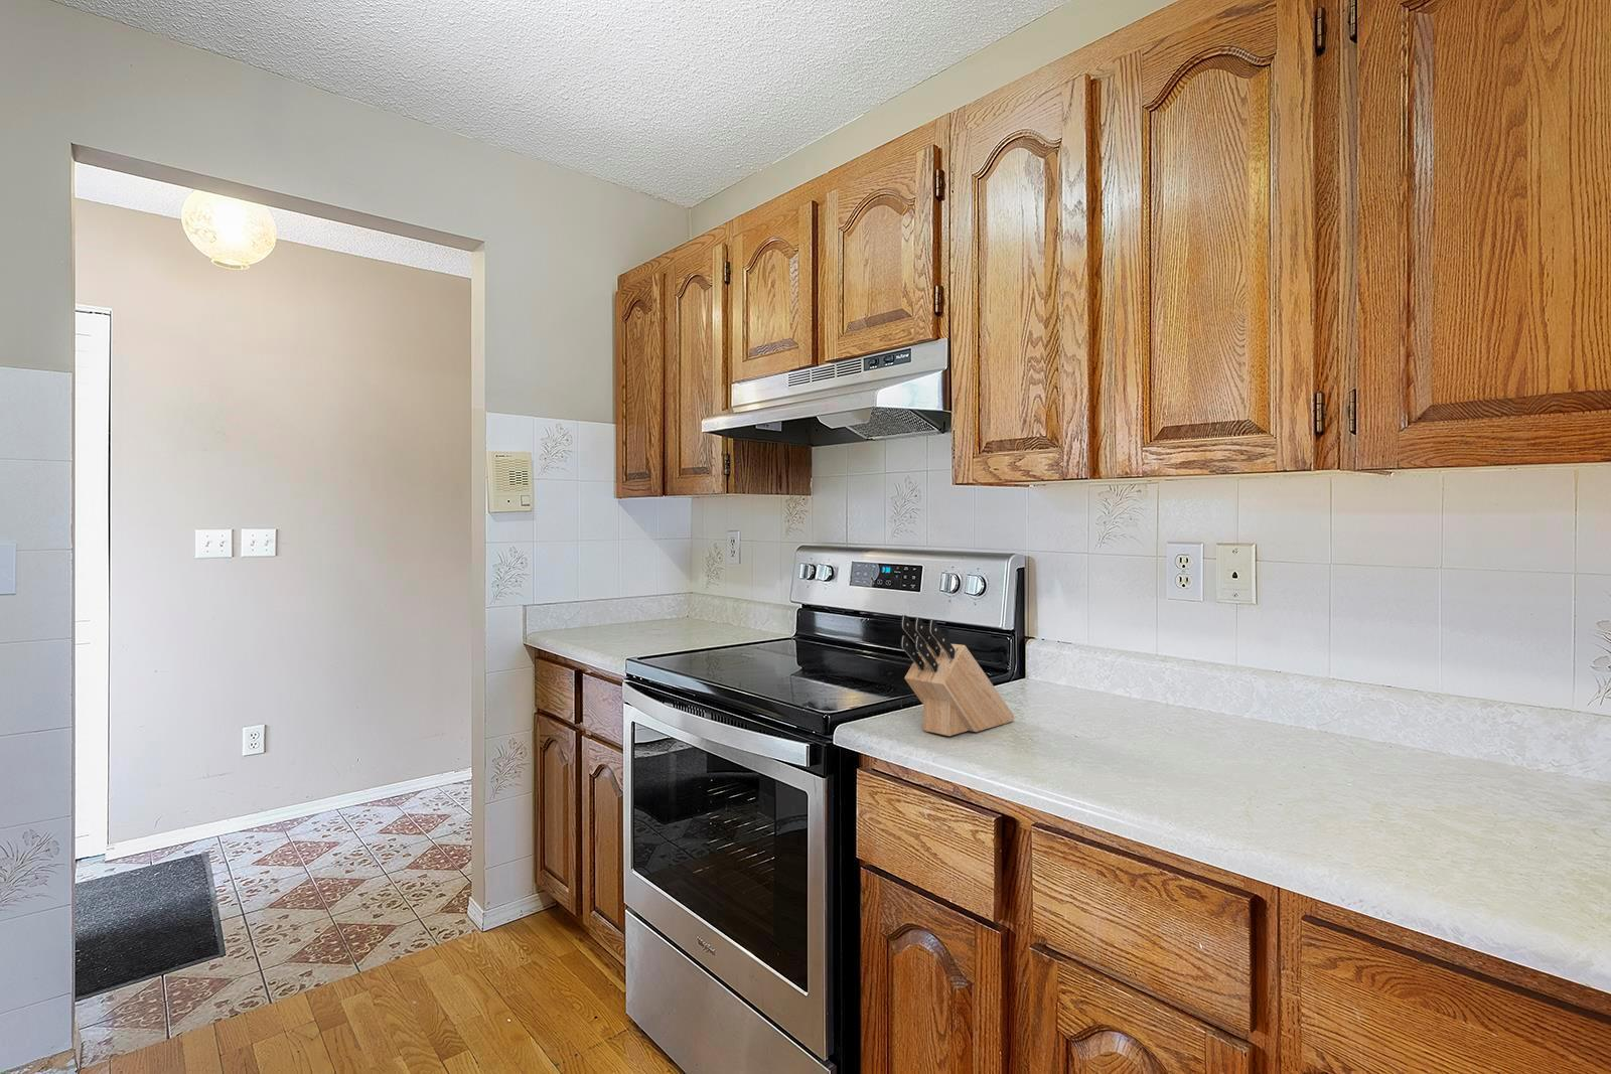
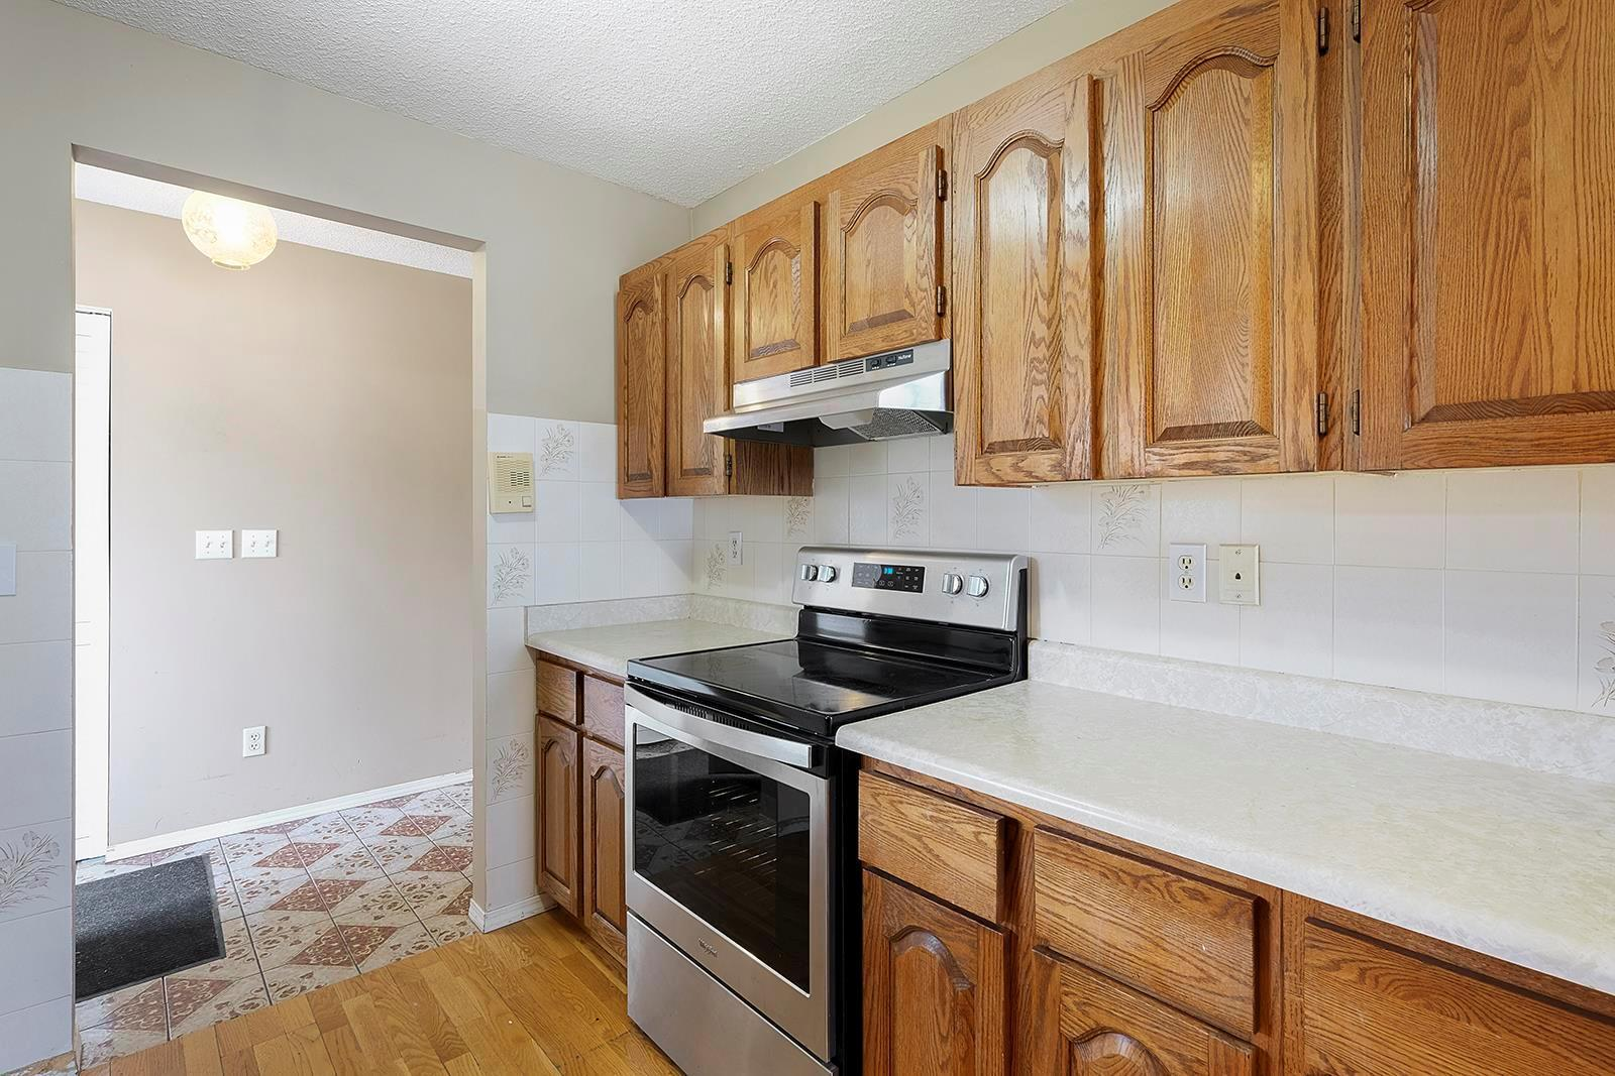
- knife block (954, 670)
